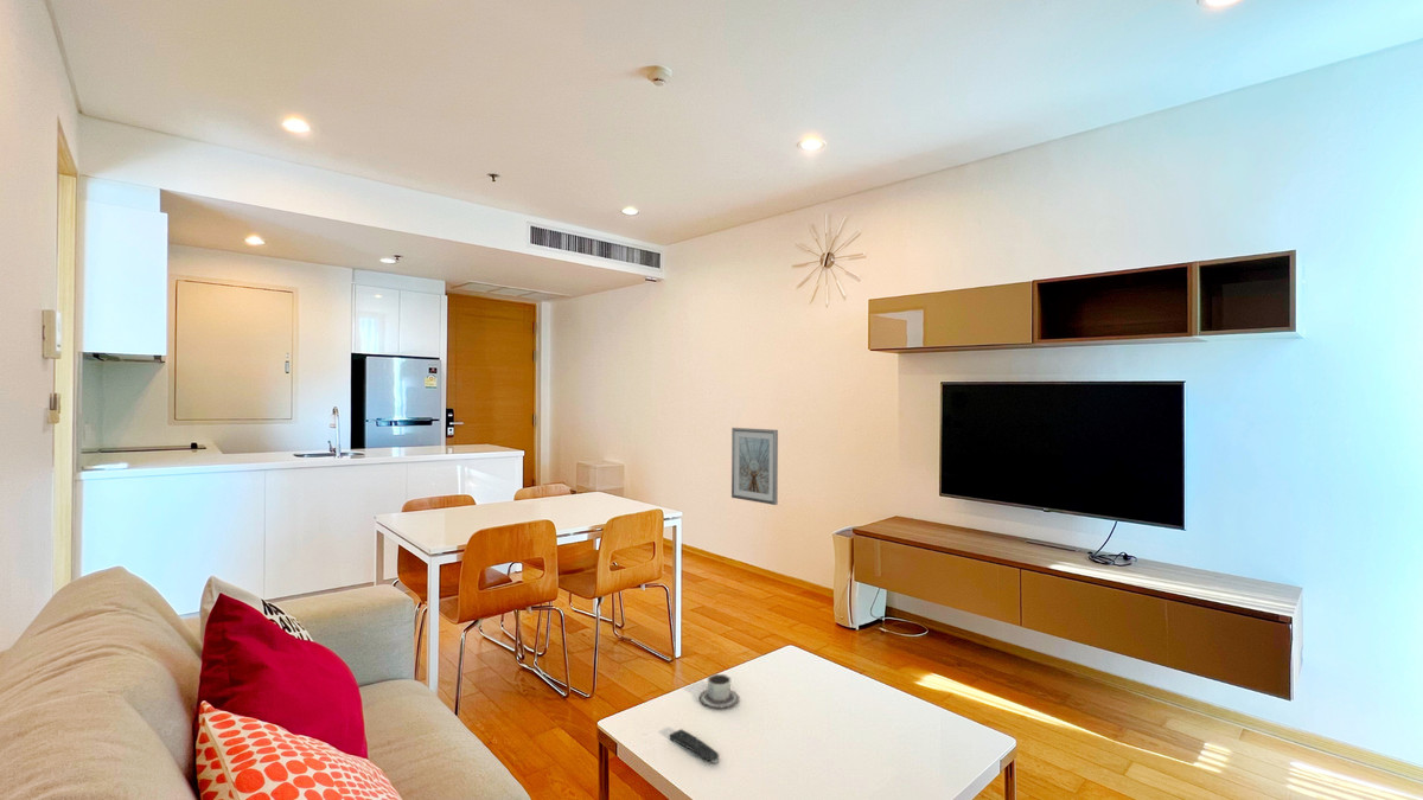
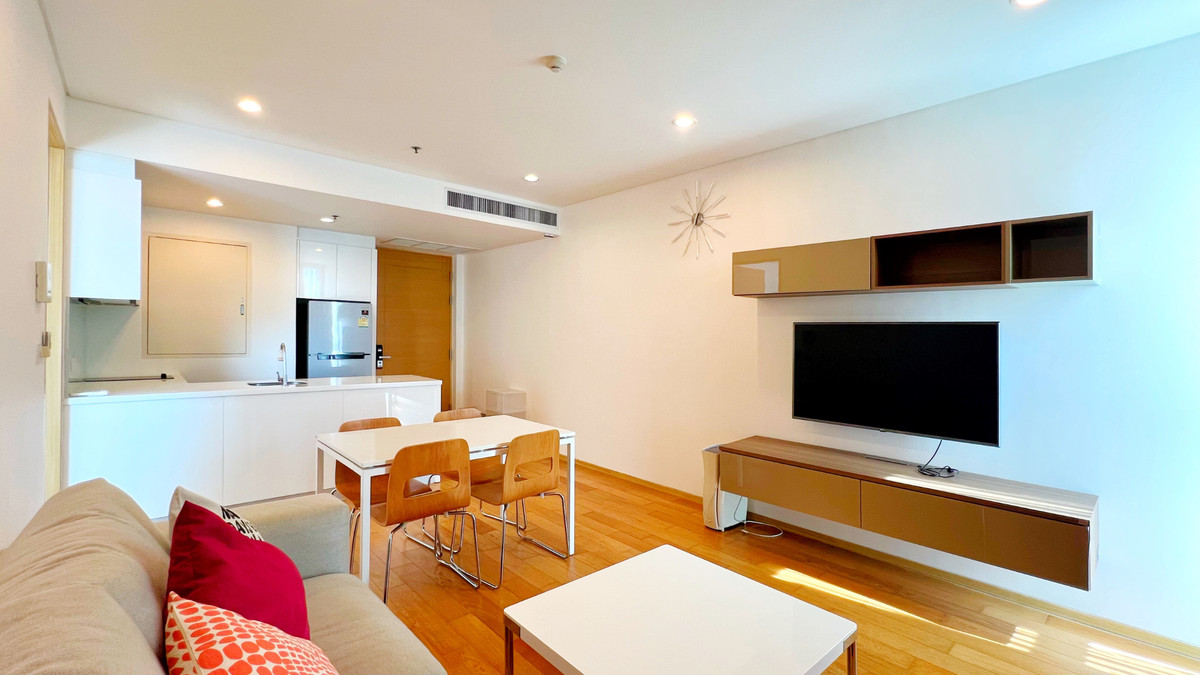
- picture frame (753, 465)
- cup (719, 689)
- remote control (695, 745)
